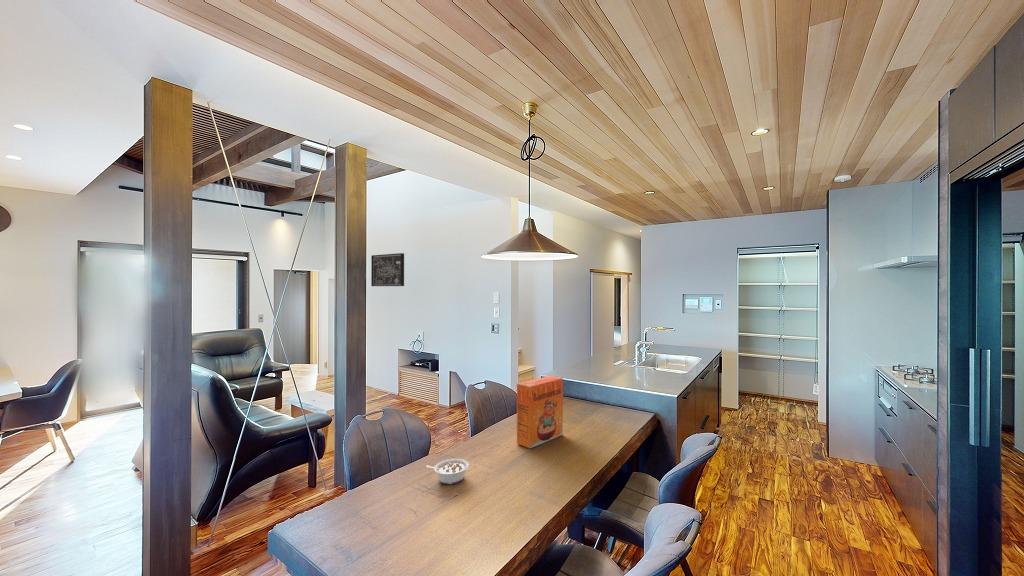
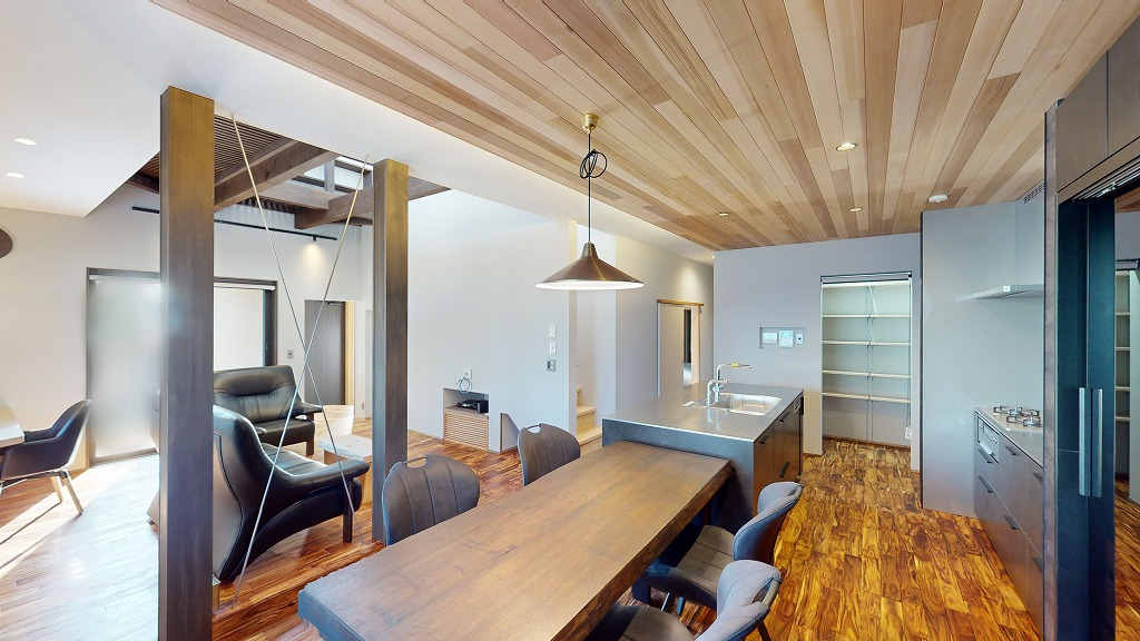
- cereal box (540, 410)
- legume (450, 471)
- wall art (387, 270)
